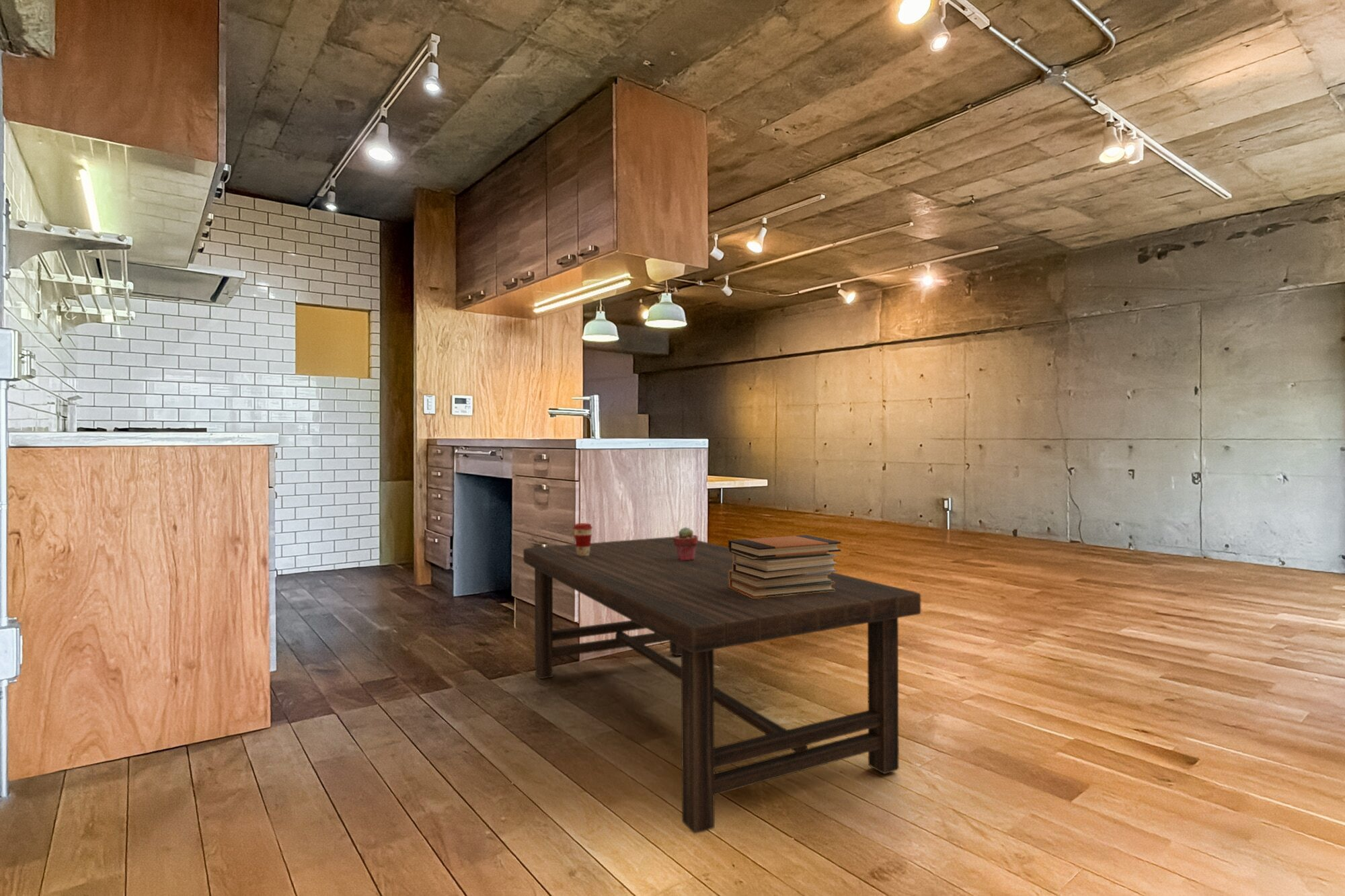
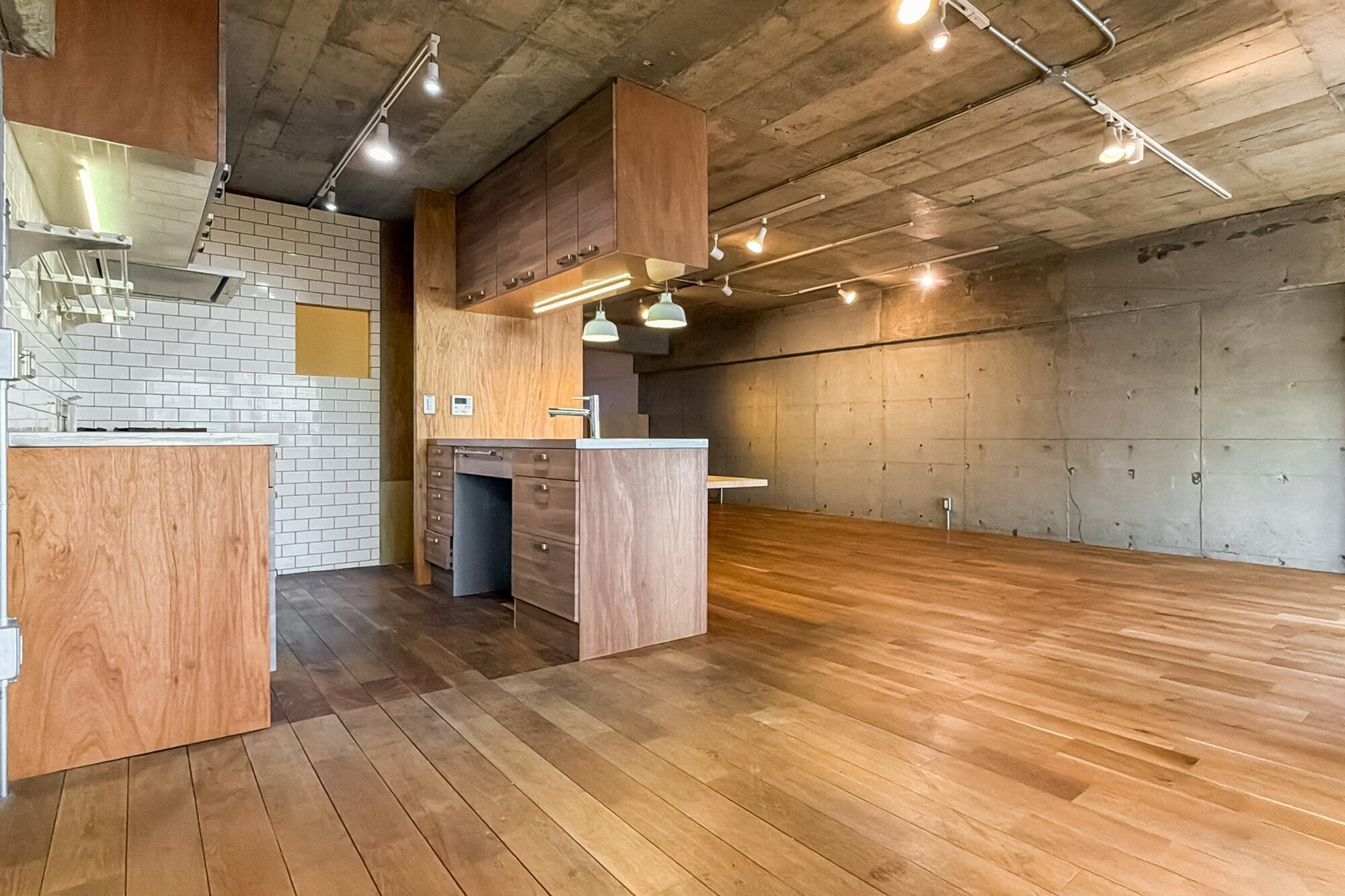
- book stack (783, 564)
- potted succulent (685, 542)
- coffee table (684, 640)
- coffee cup (582, 538)
